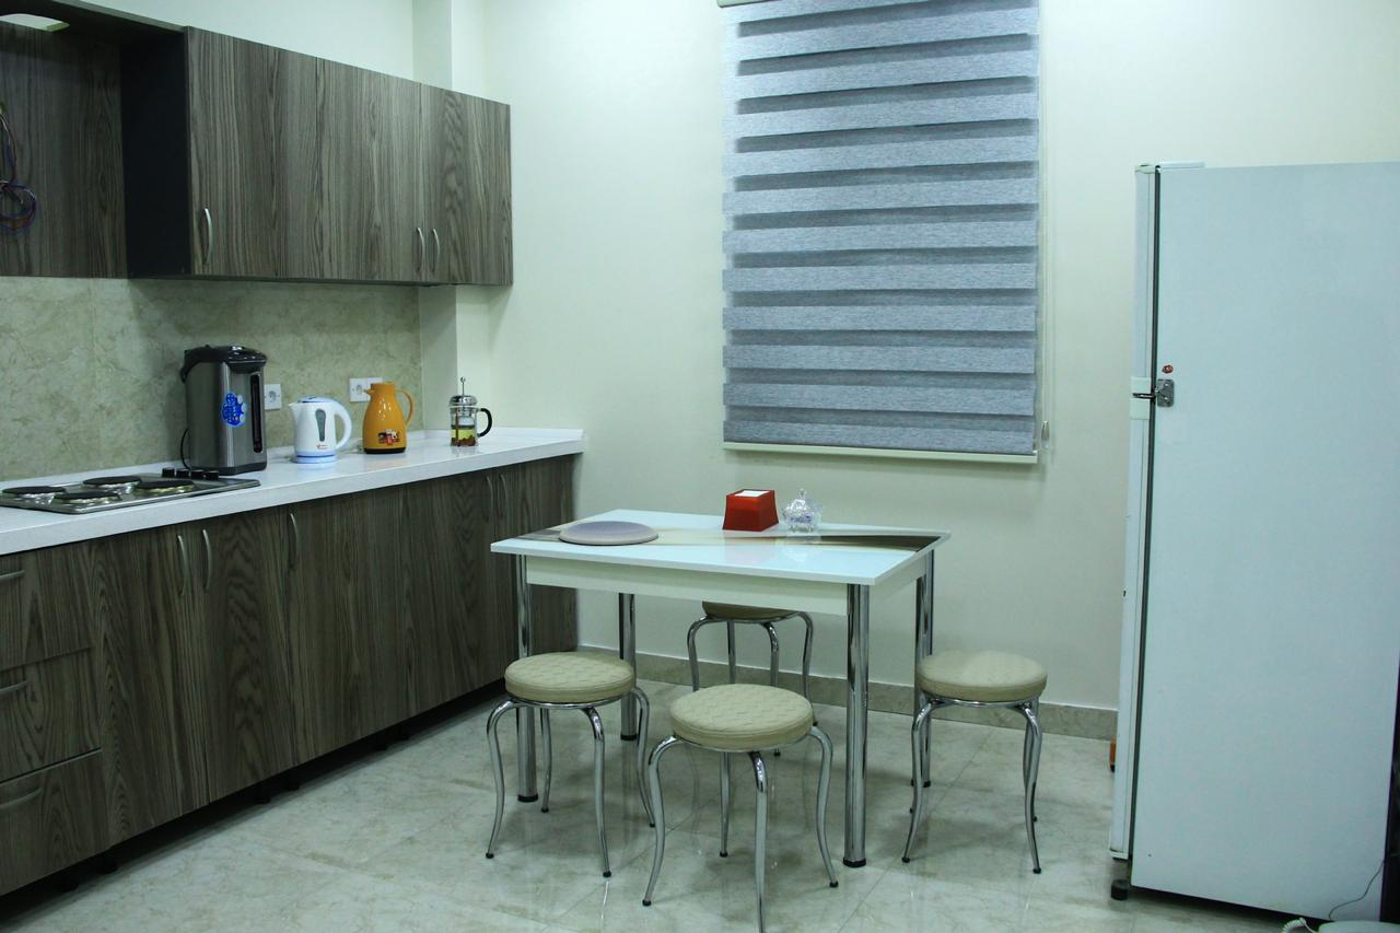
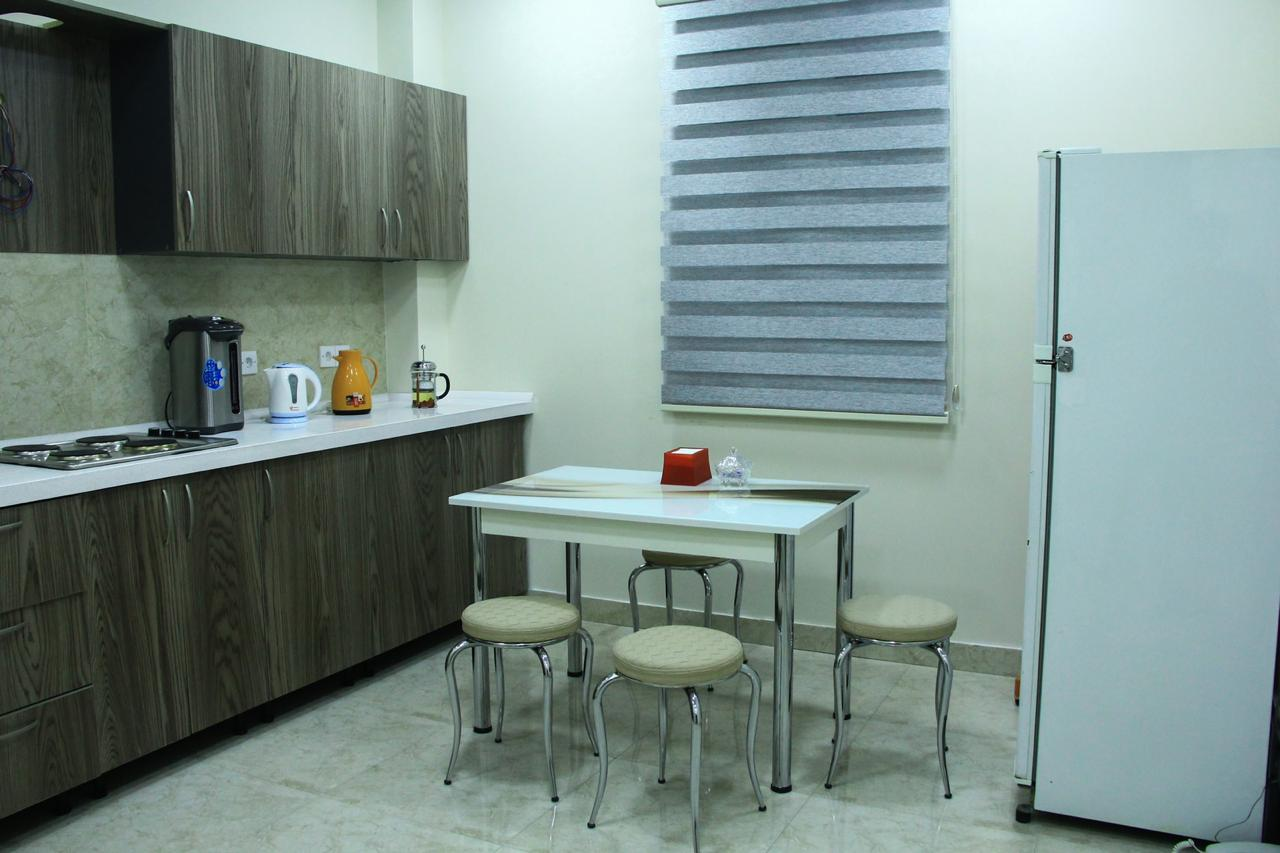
- plate (608, 529)
